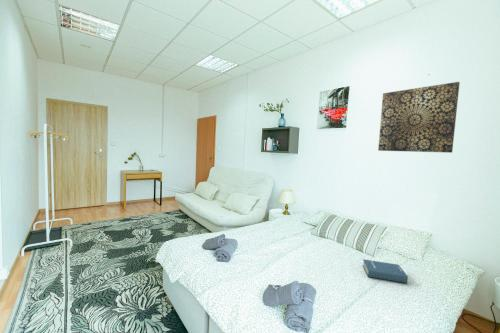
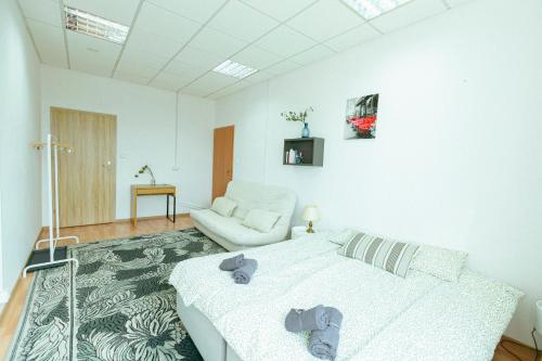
- wall art (414, 120)
- hardback book (383, 270)
